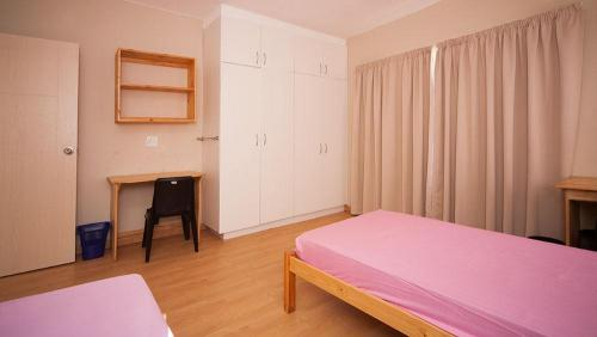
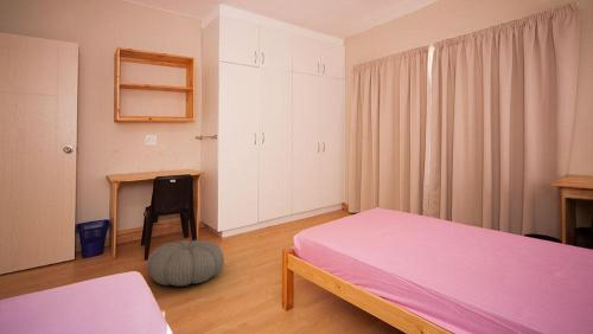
+ pouf (186, 261)
